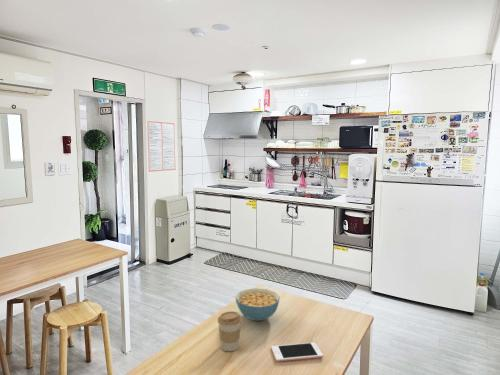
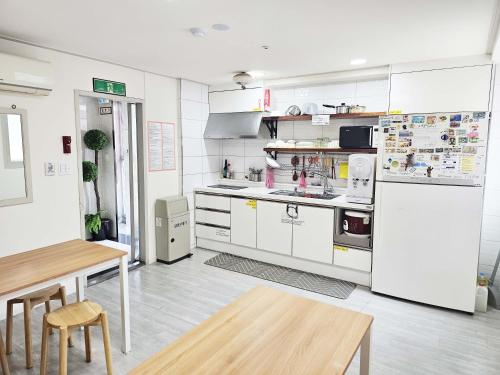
- cell phone (296, 351)
- coffee cup (229, 330)
- cereal bowl (257, 307)
